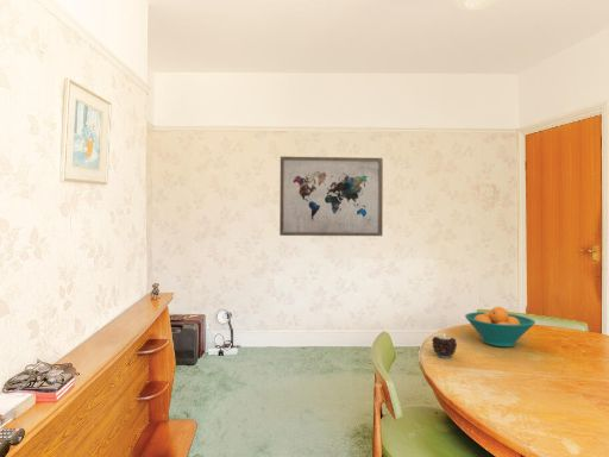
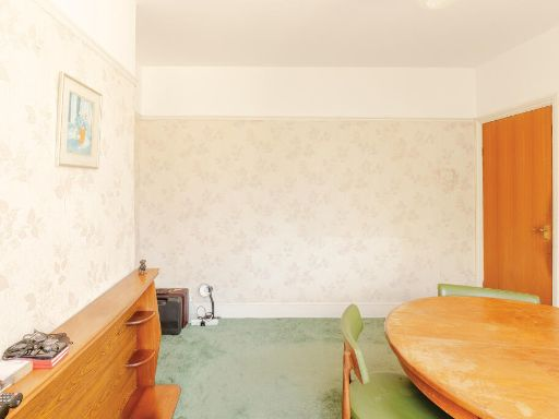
- candle (444, 344)
- fruit bowl (498, 325)
- wall art (331, 196)
